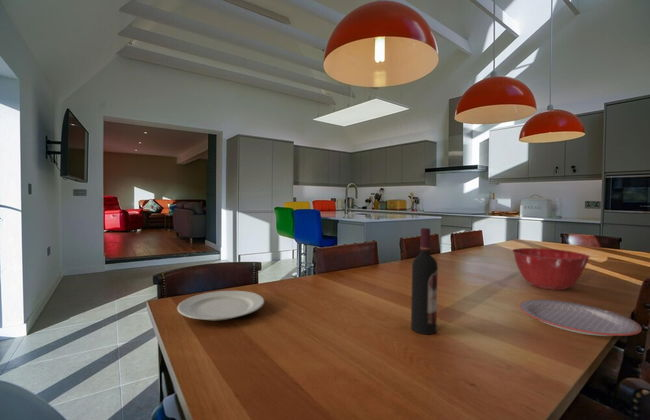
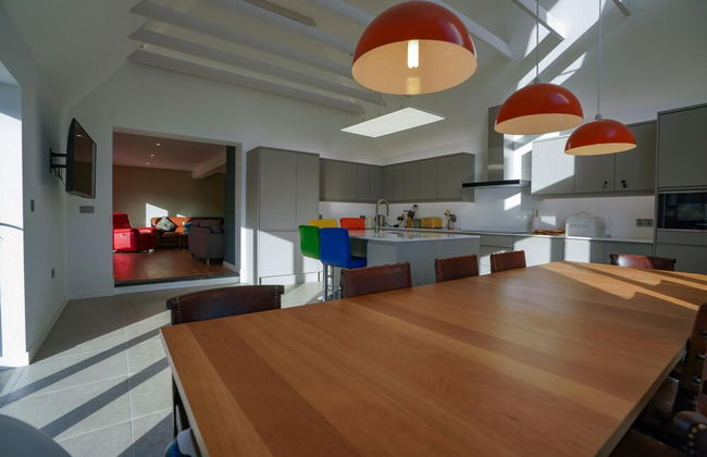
- wine bottle (424, 279)
- plate (574, 318)
- mixing bowl (548, 269)
- chinaware (222, 306)
